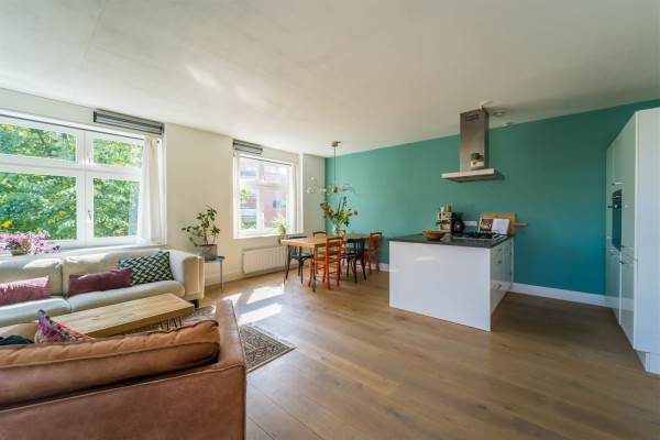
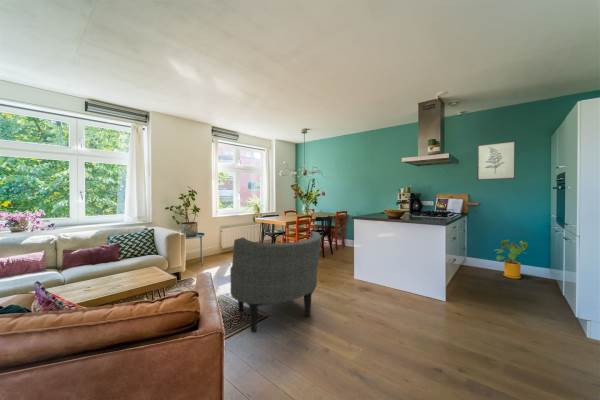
+ armchair (276, 274)
+ wall art (495, 161)
+ house plant (510, 259)
